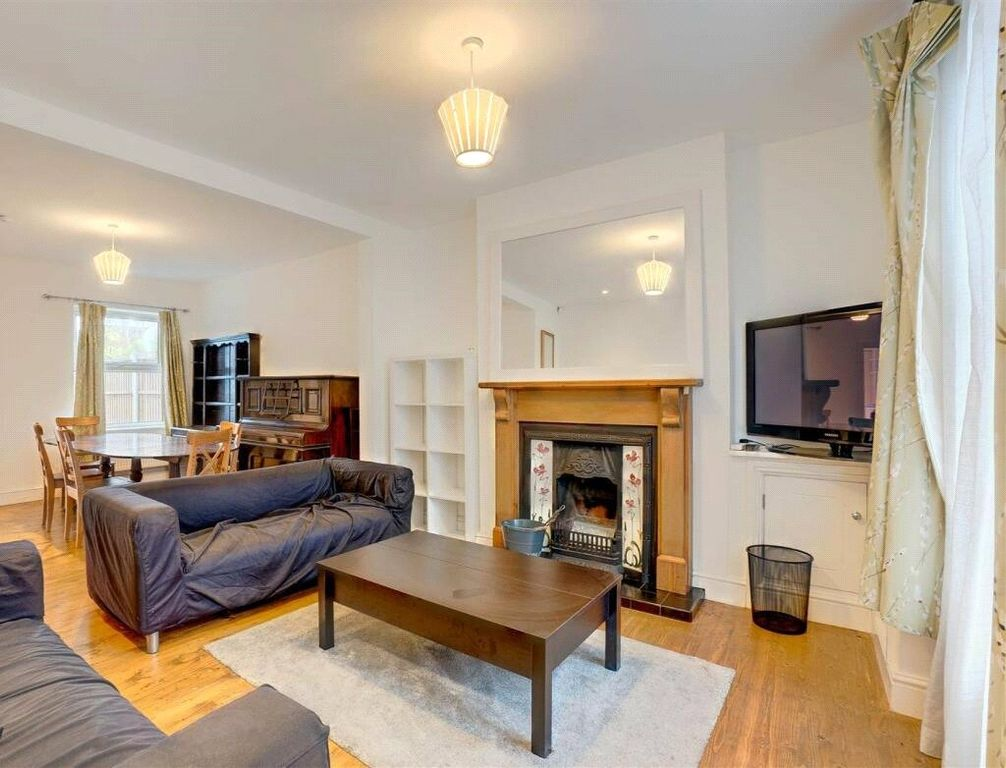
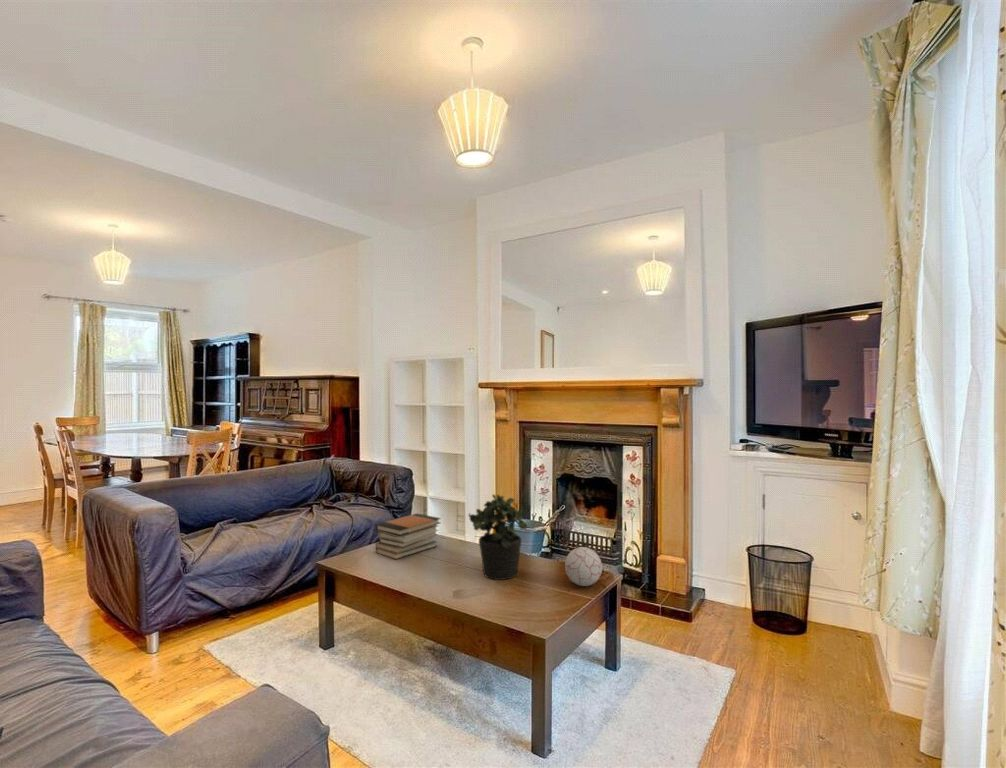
+ decorative ball (583, 566)
+ book stack (408, 535)
+ potted plant (497, 533)
